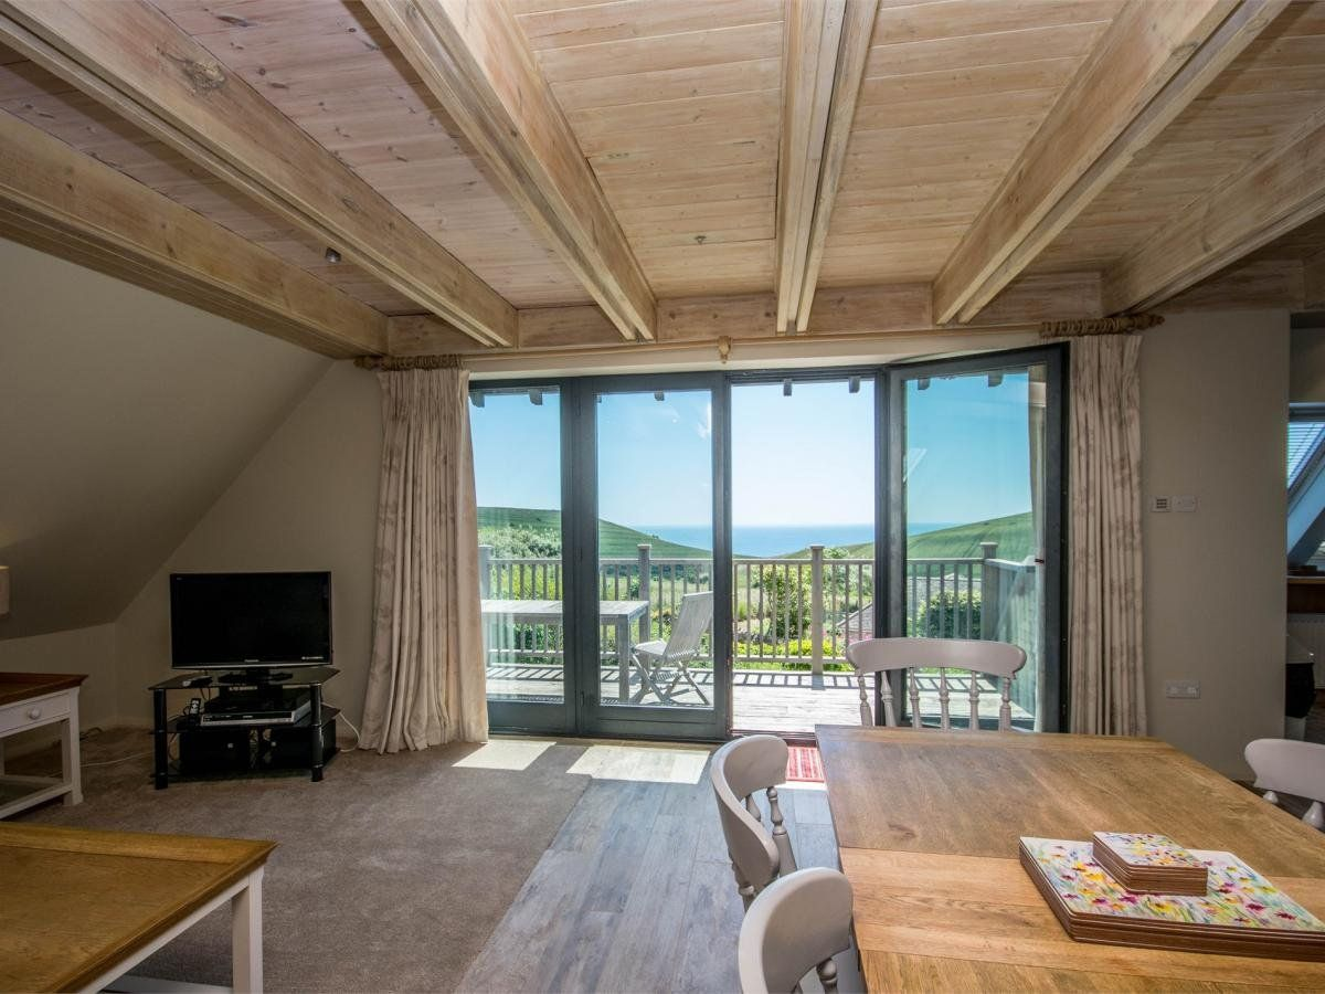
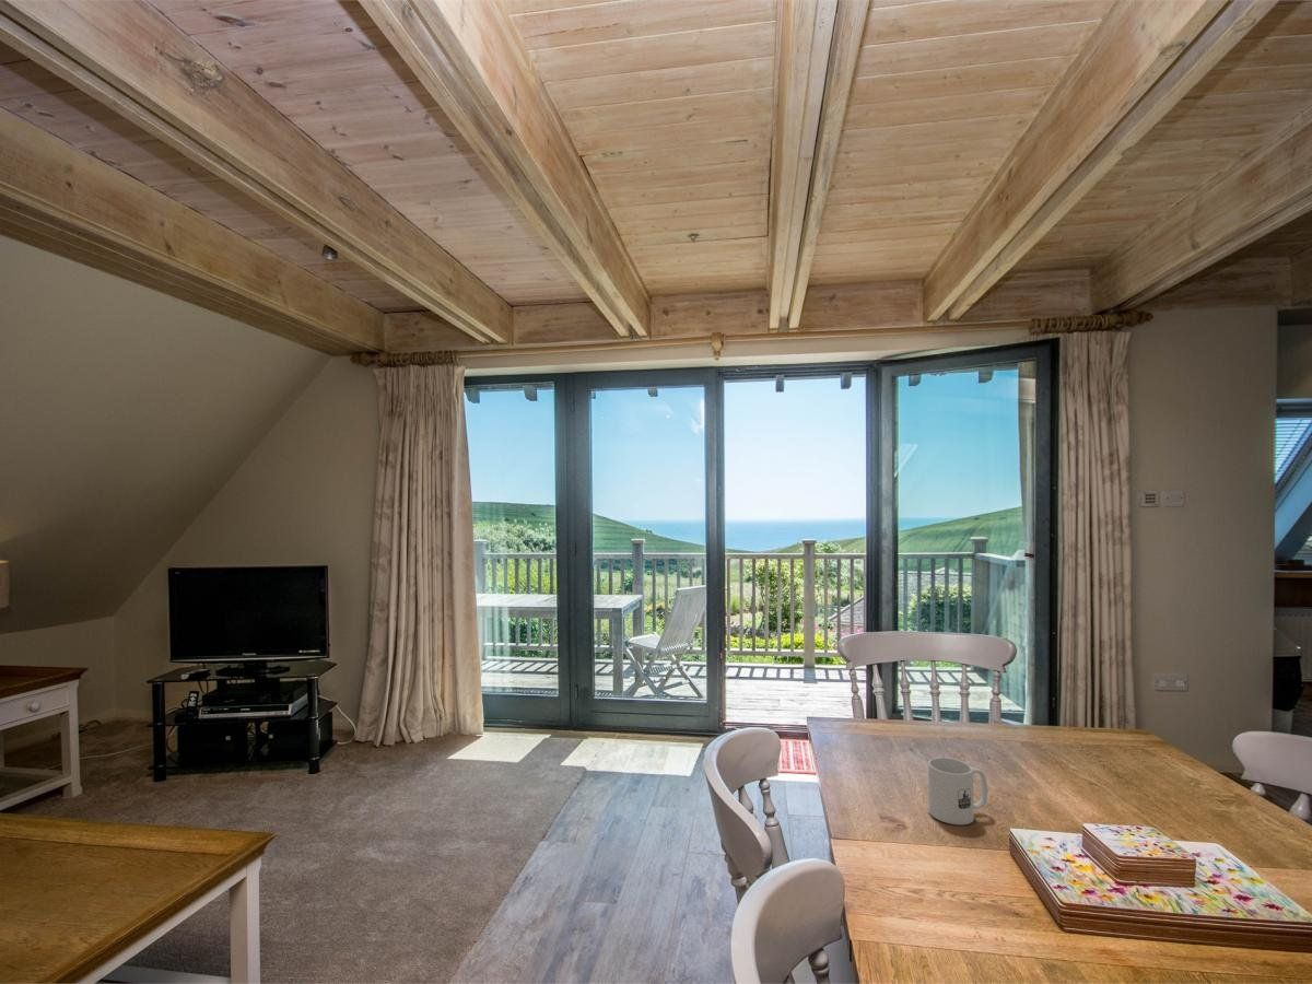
+ mug (959, 789)
